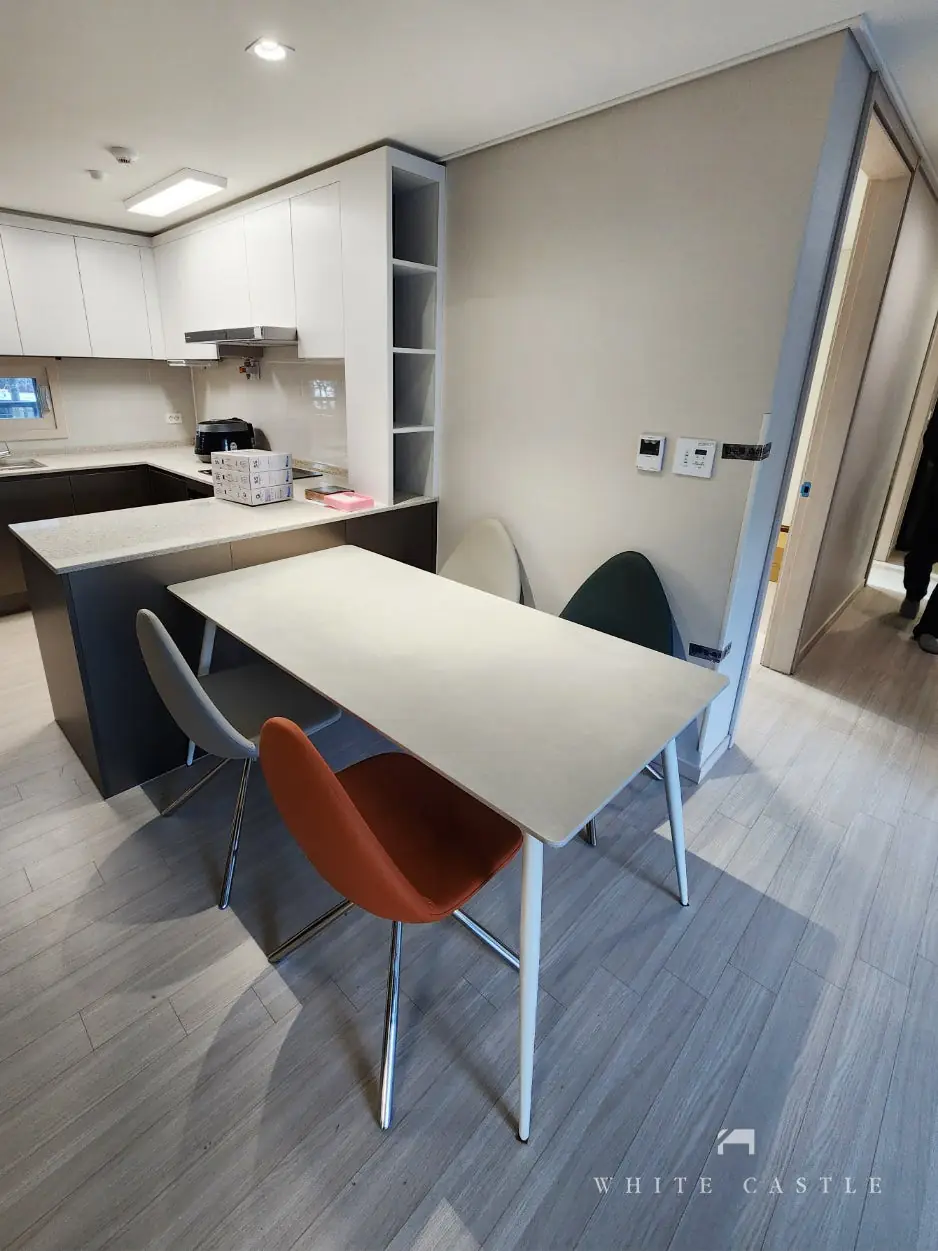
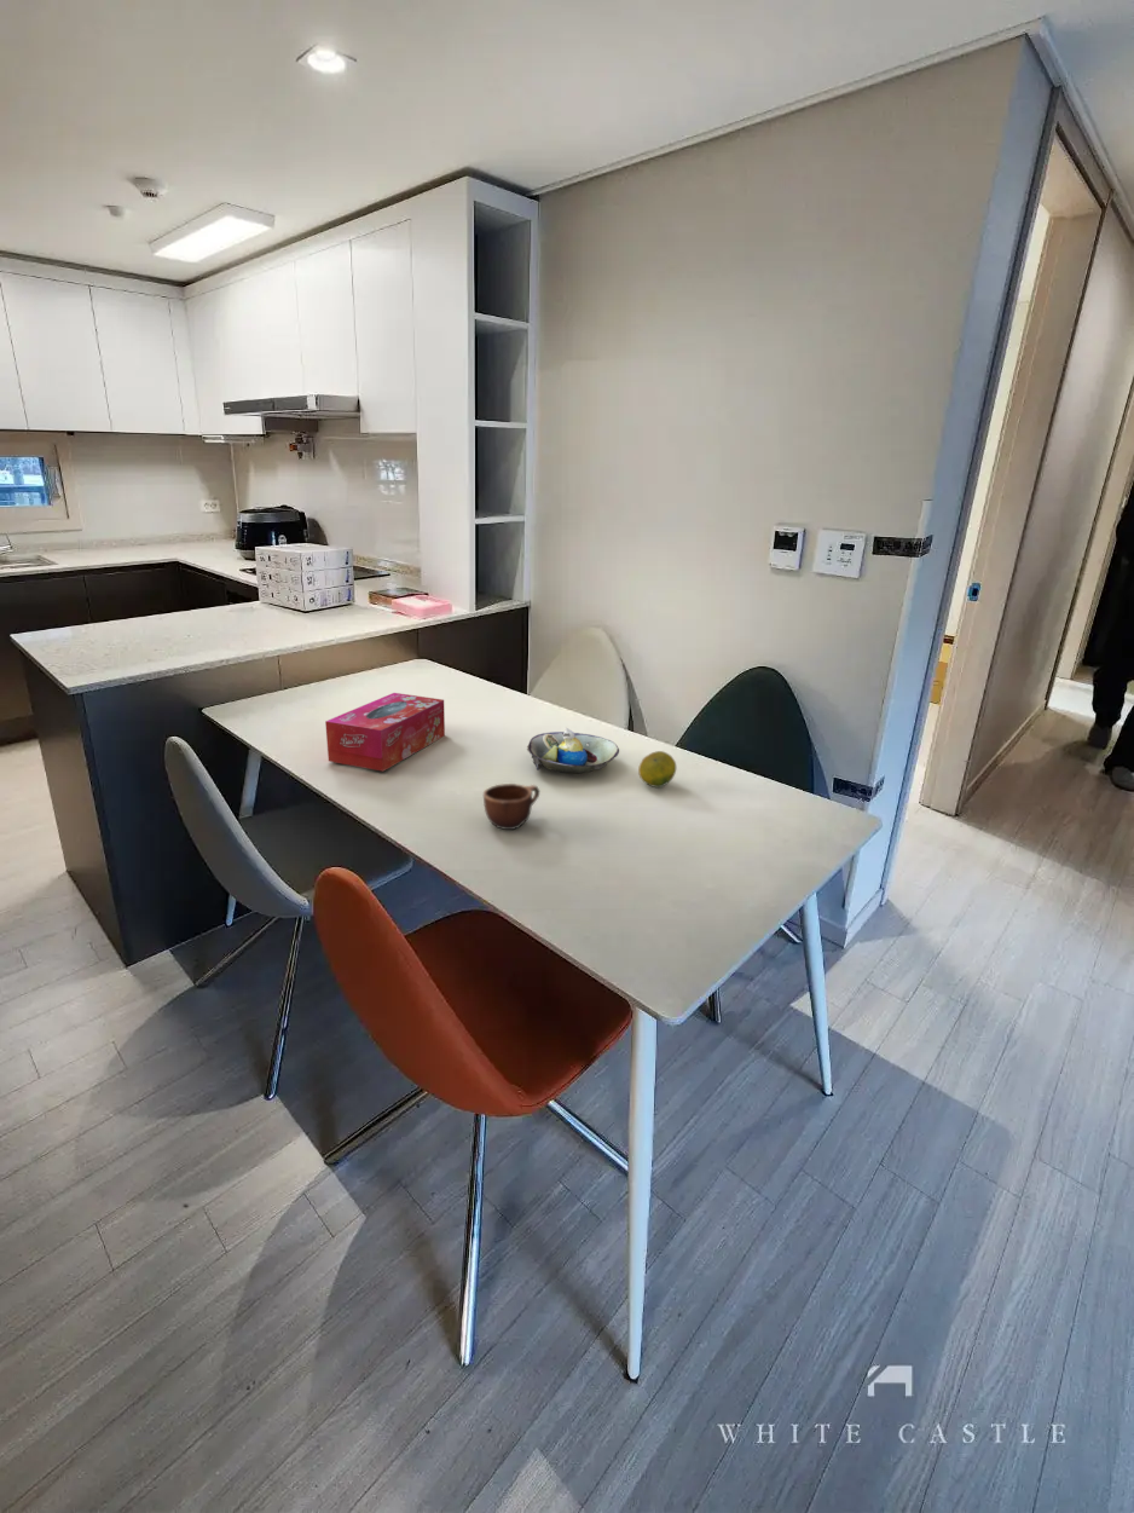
+ decorative bowl (562, 749)
+ fruit (656, 769)
+ tissue box (388, 728)
+ mug (509, 804)
